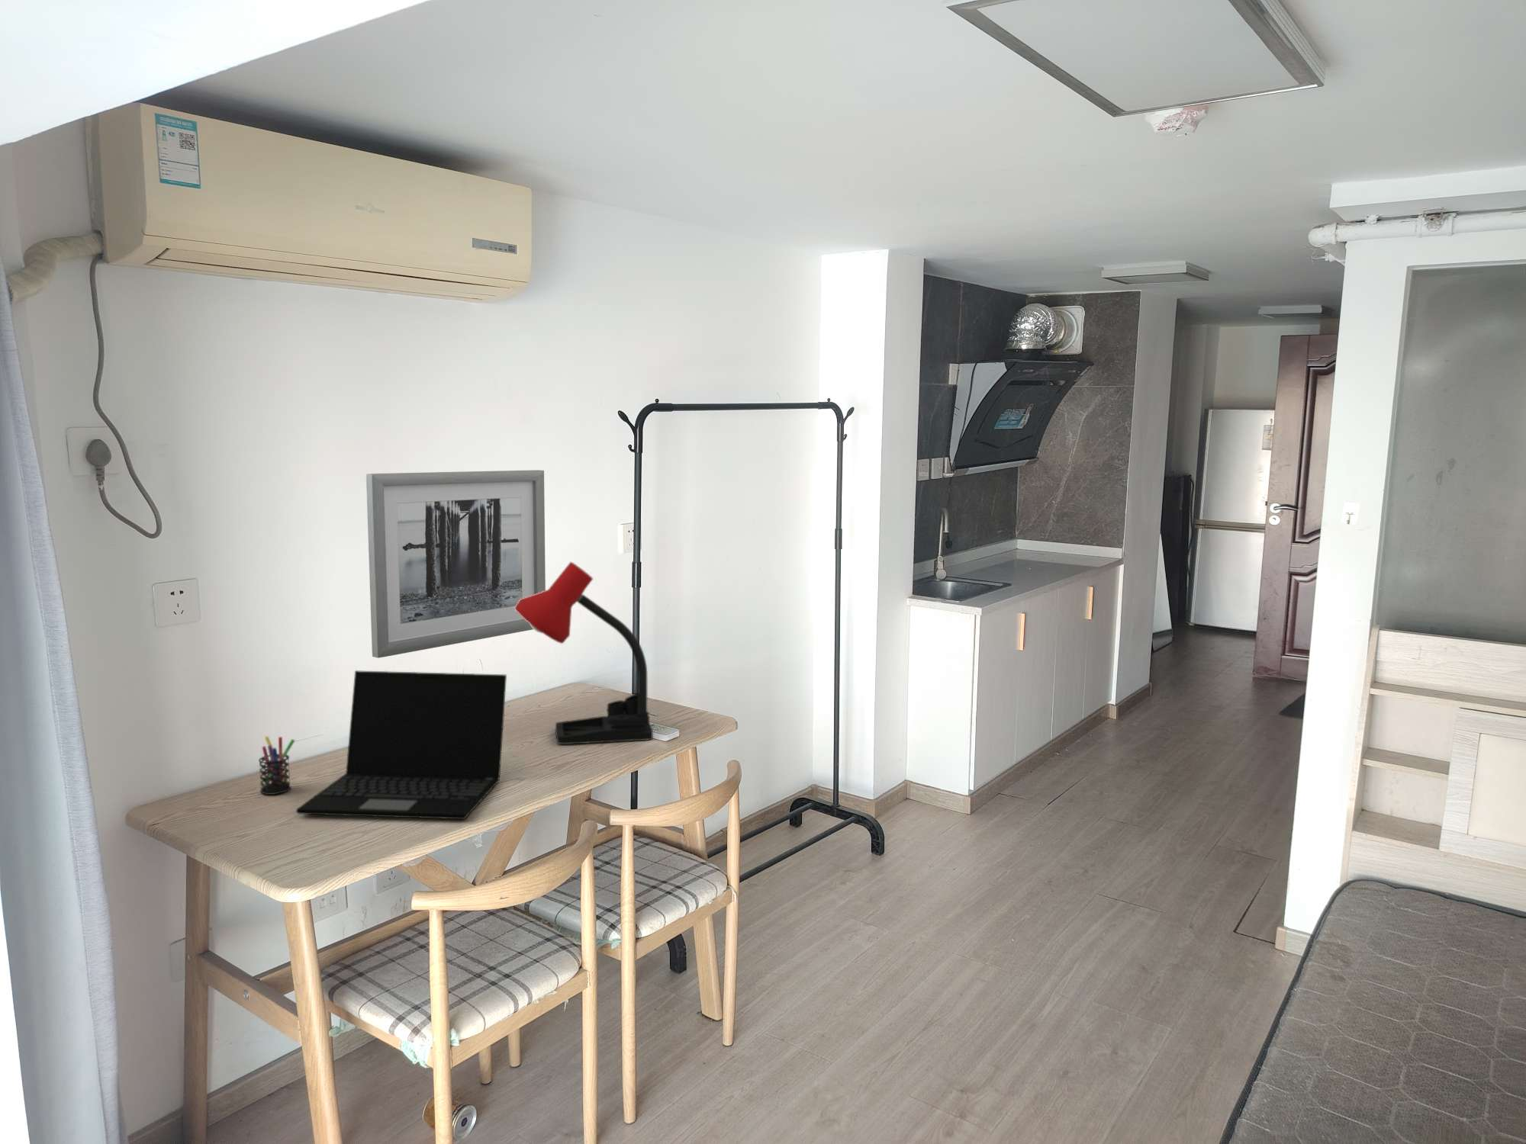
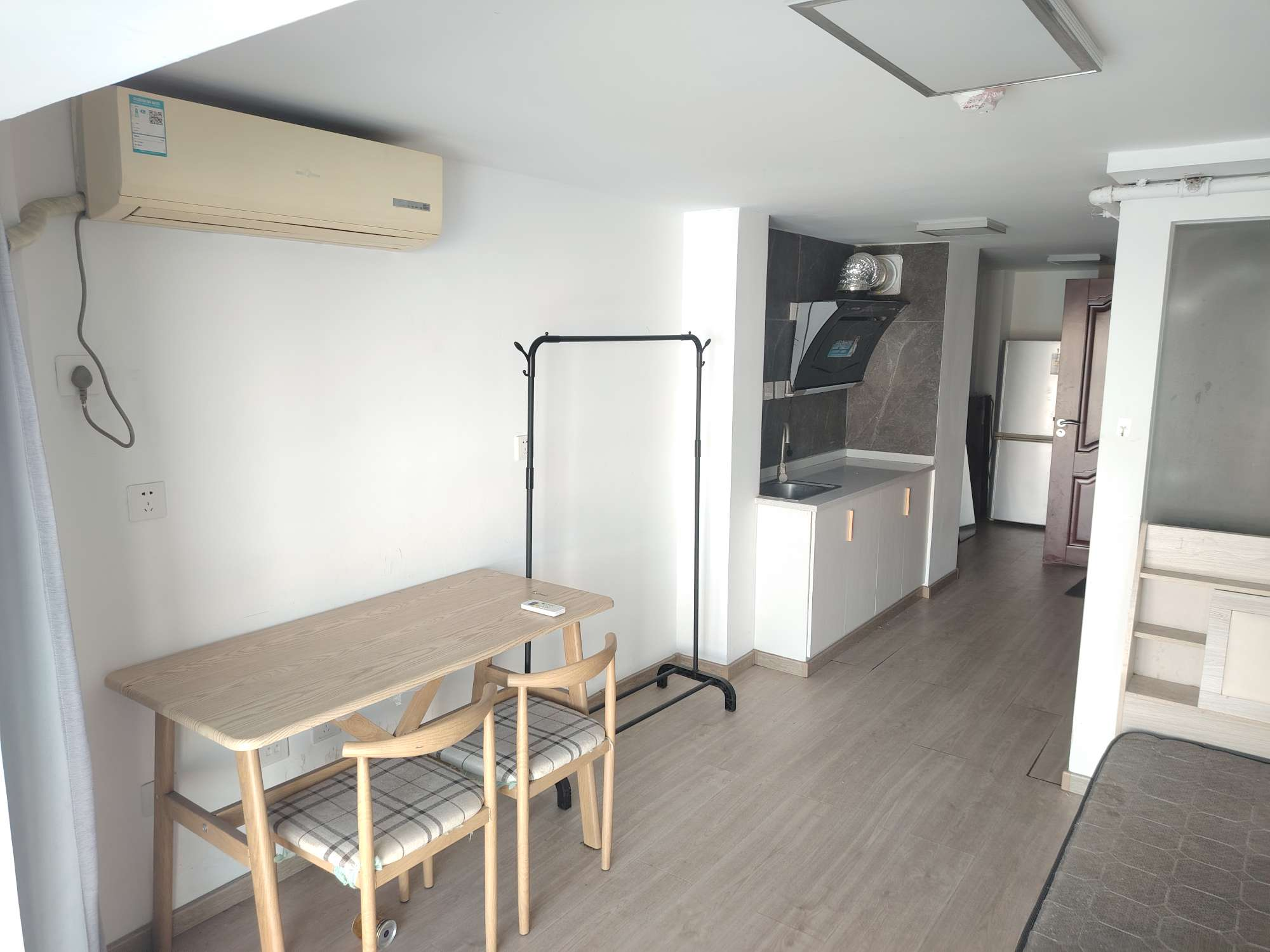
- pen holder (278, 762)
- laptop (407, 740)
- wall art (464, 556)
- desk lamp (570, 636)
